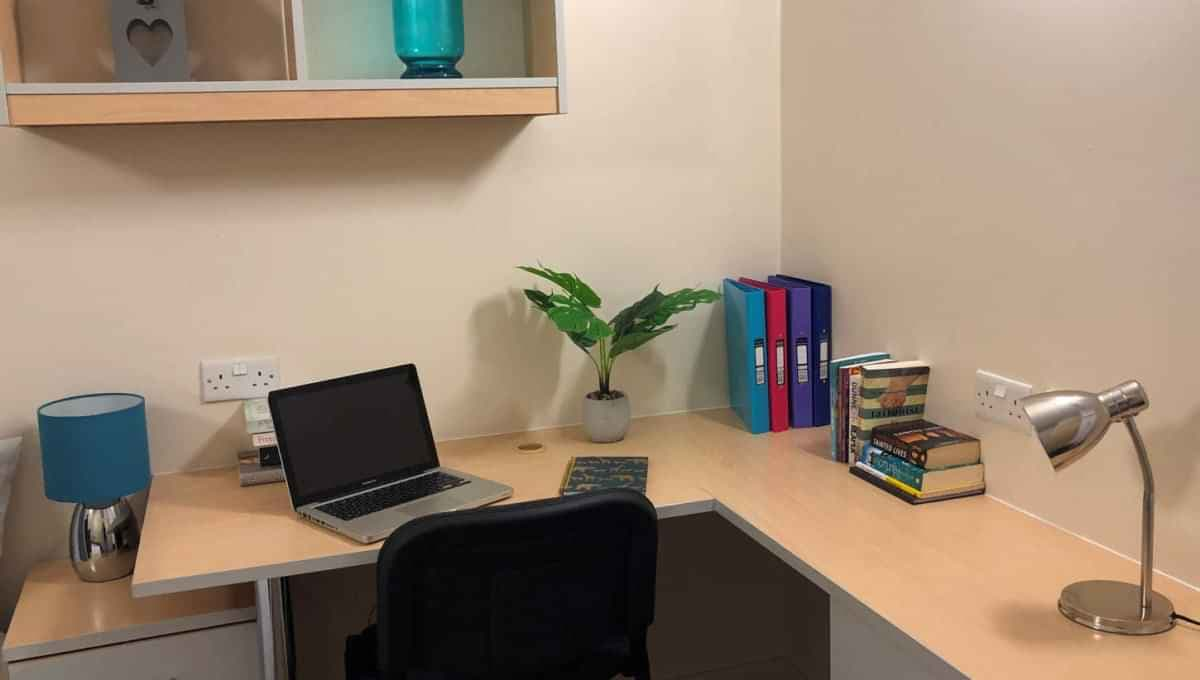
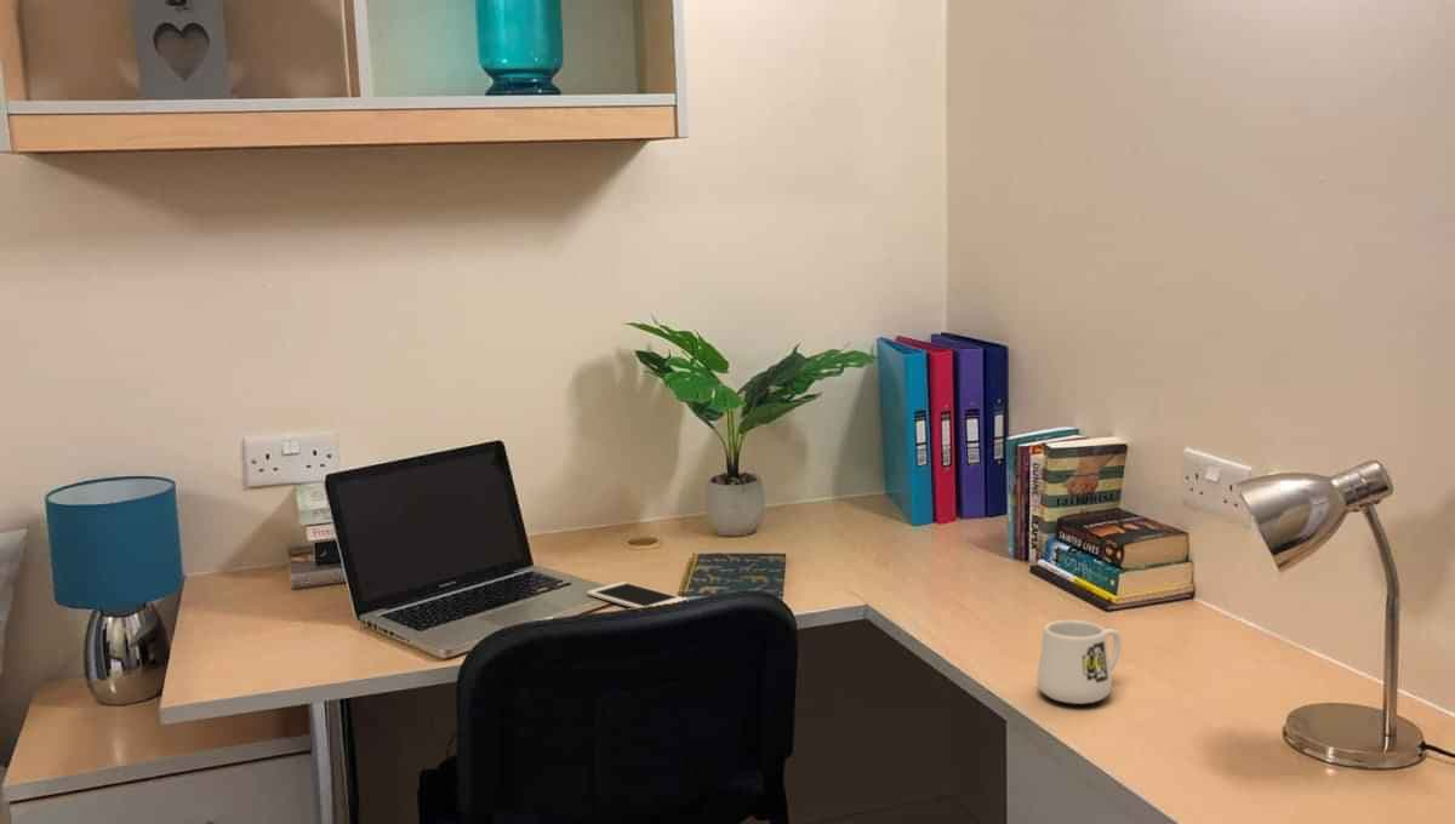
+ cell phone (637, 596)
+ mug (1083, 659)
